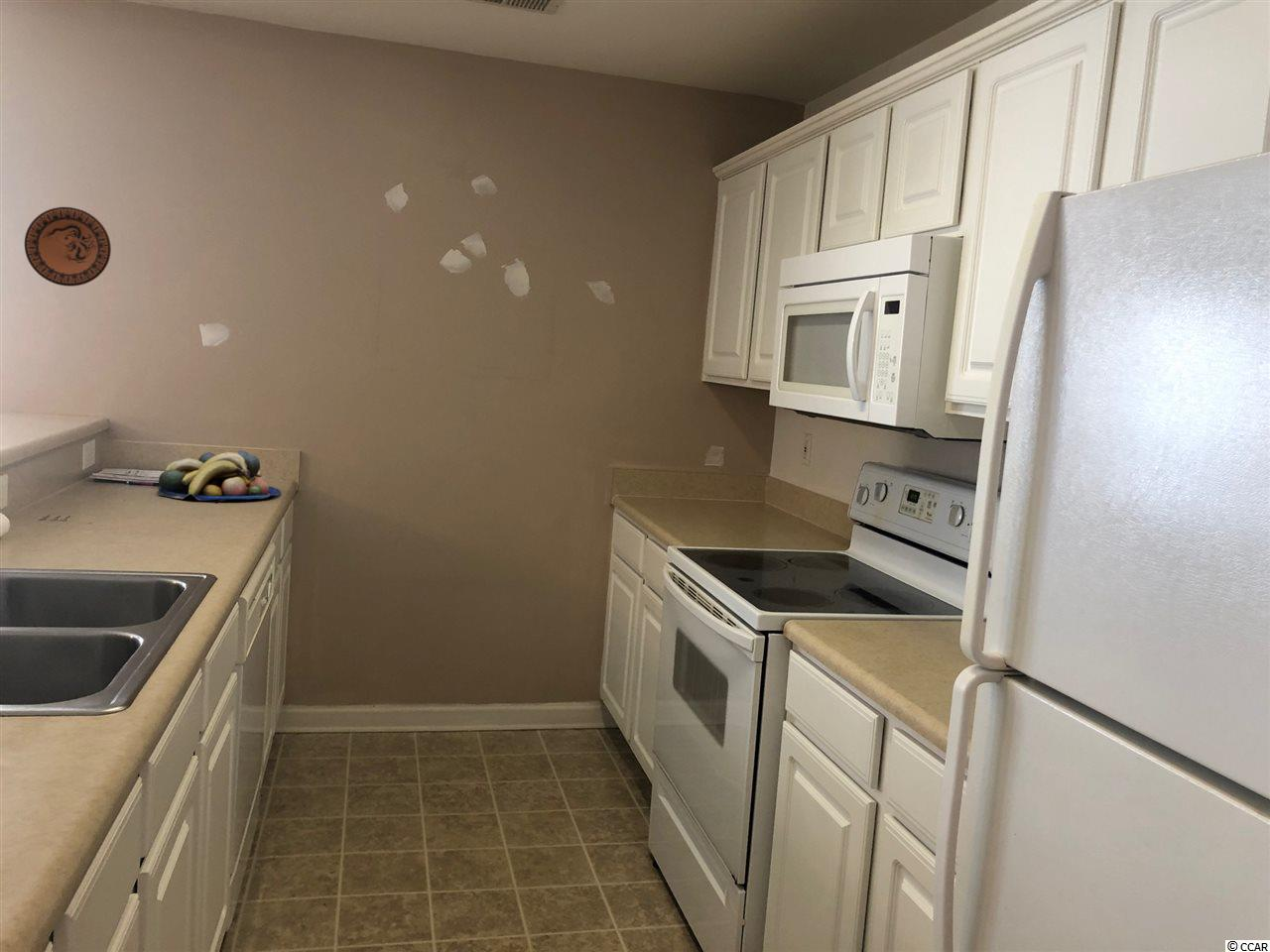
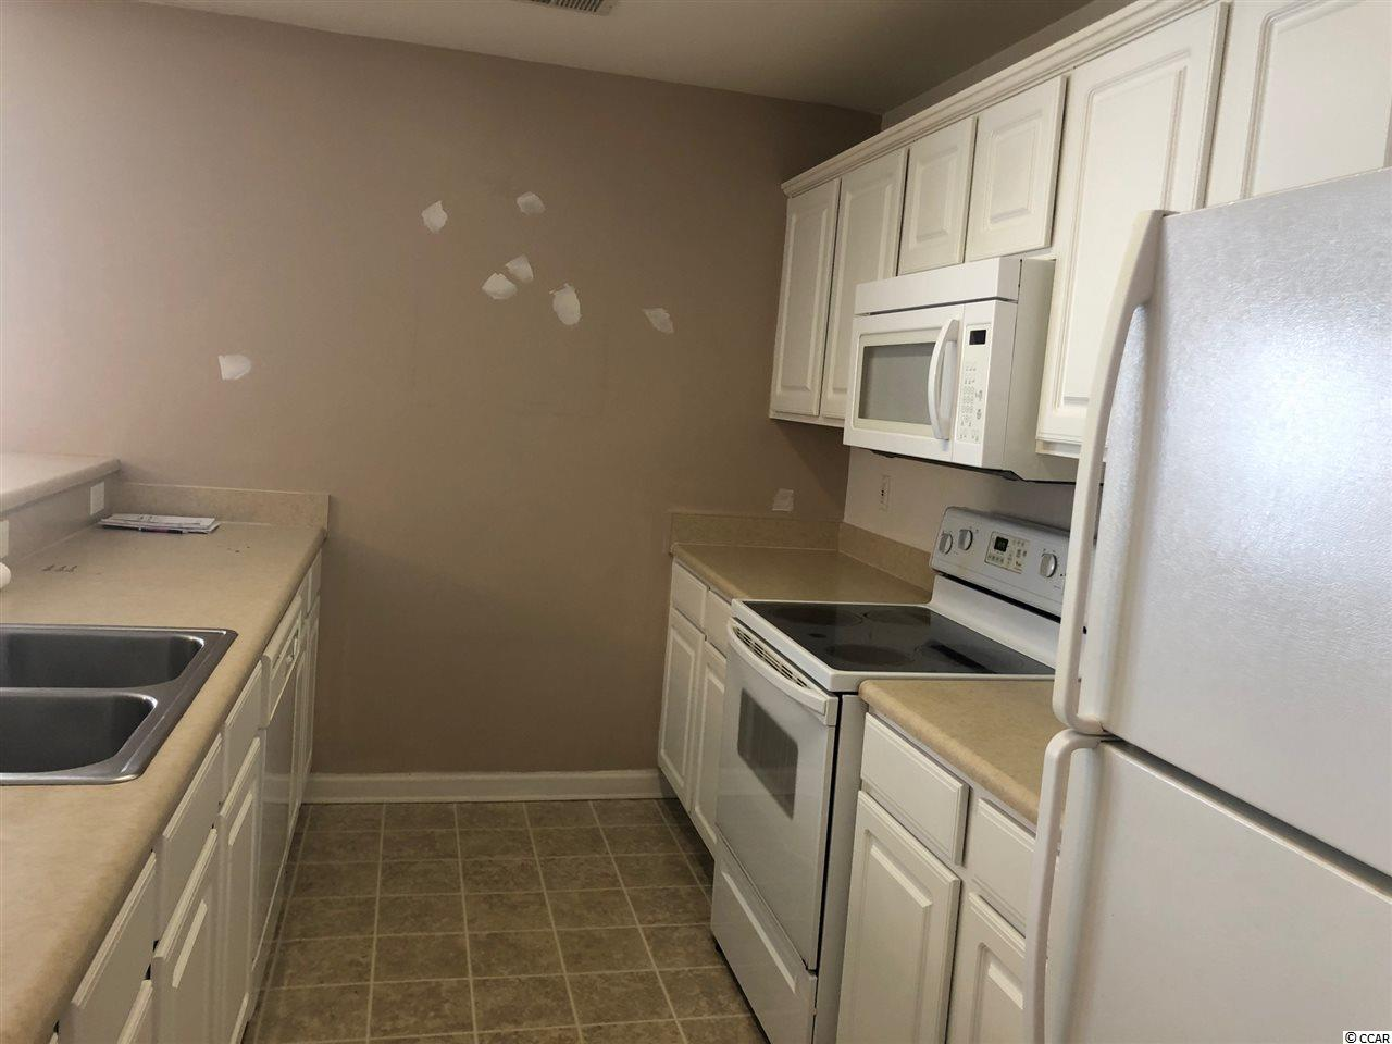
- decorative plate (67, 246)
- fruit bowl (221, 472)
